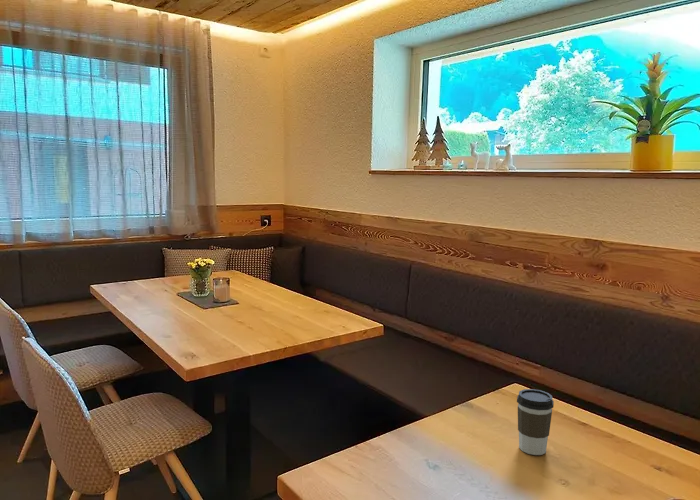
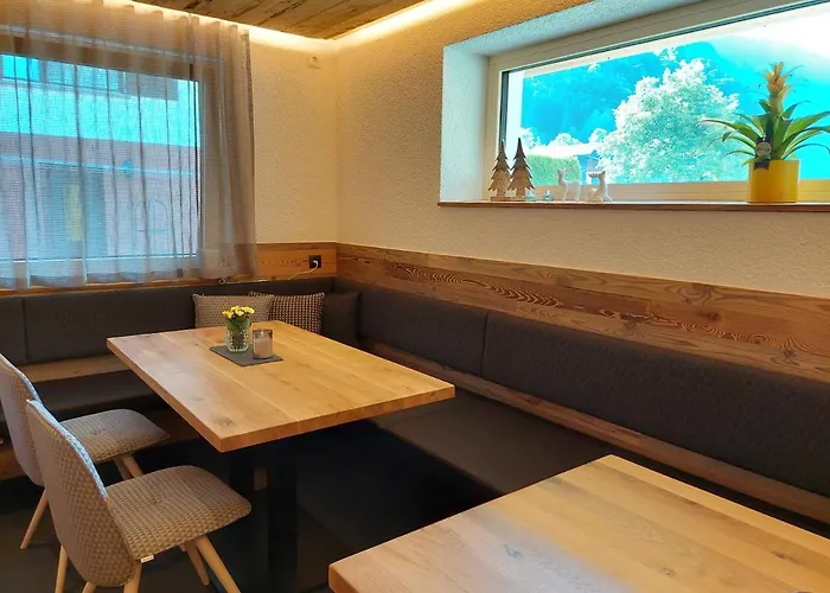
- coffee cup (534, 422)
